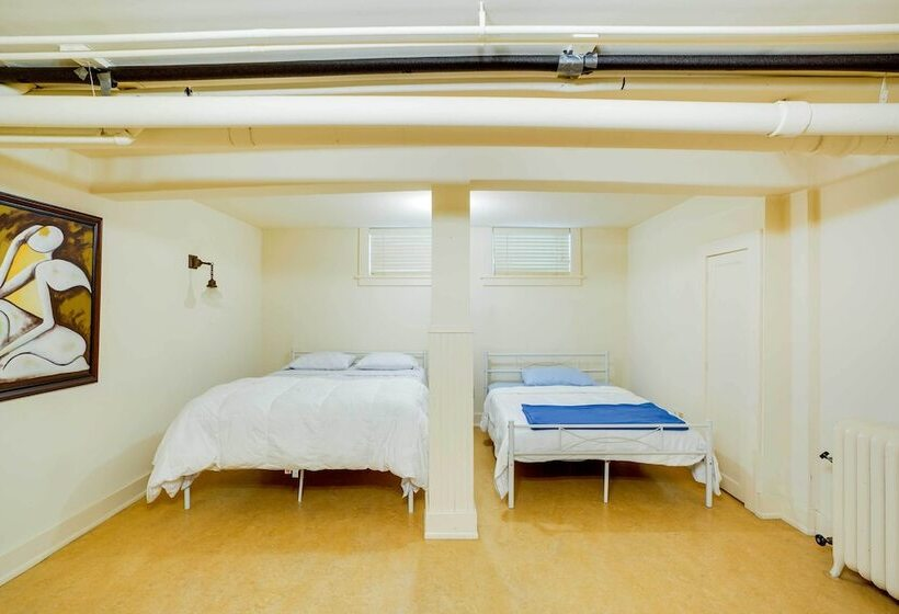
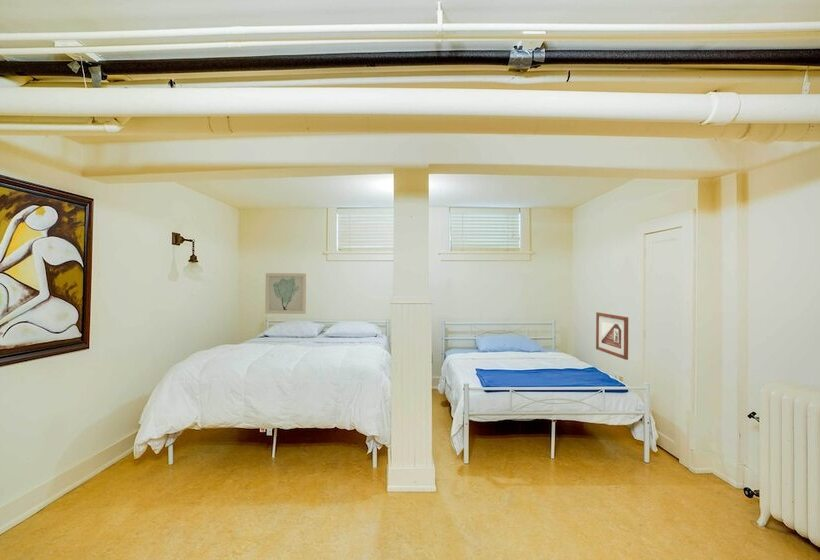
+ wall art (285, 293)
+ picture frame (611, 334)
